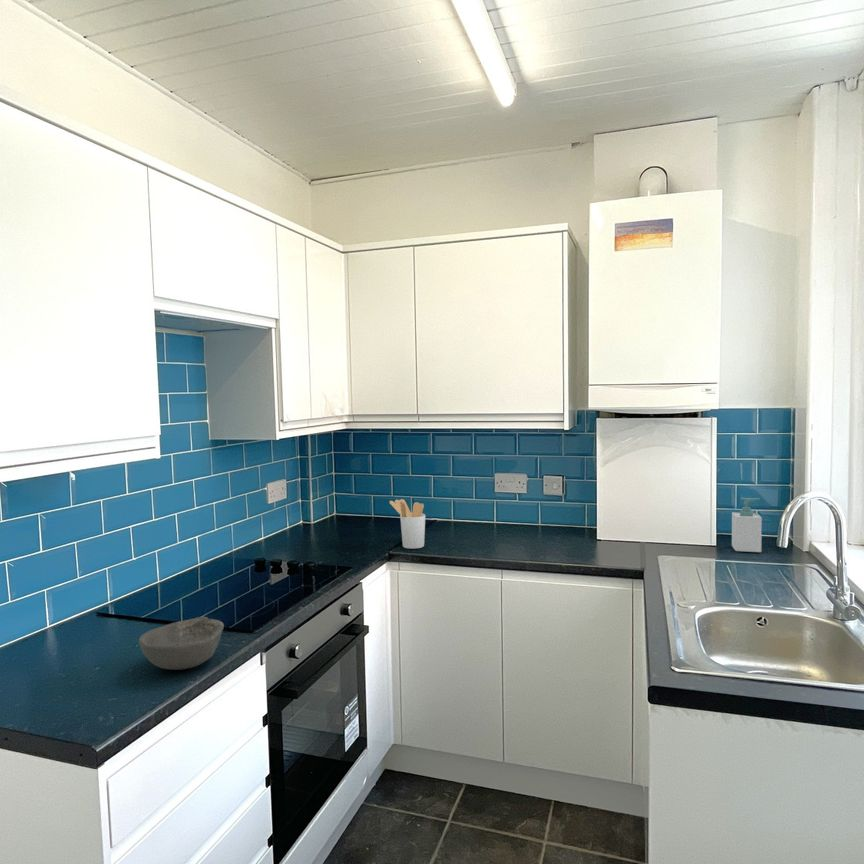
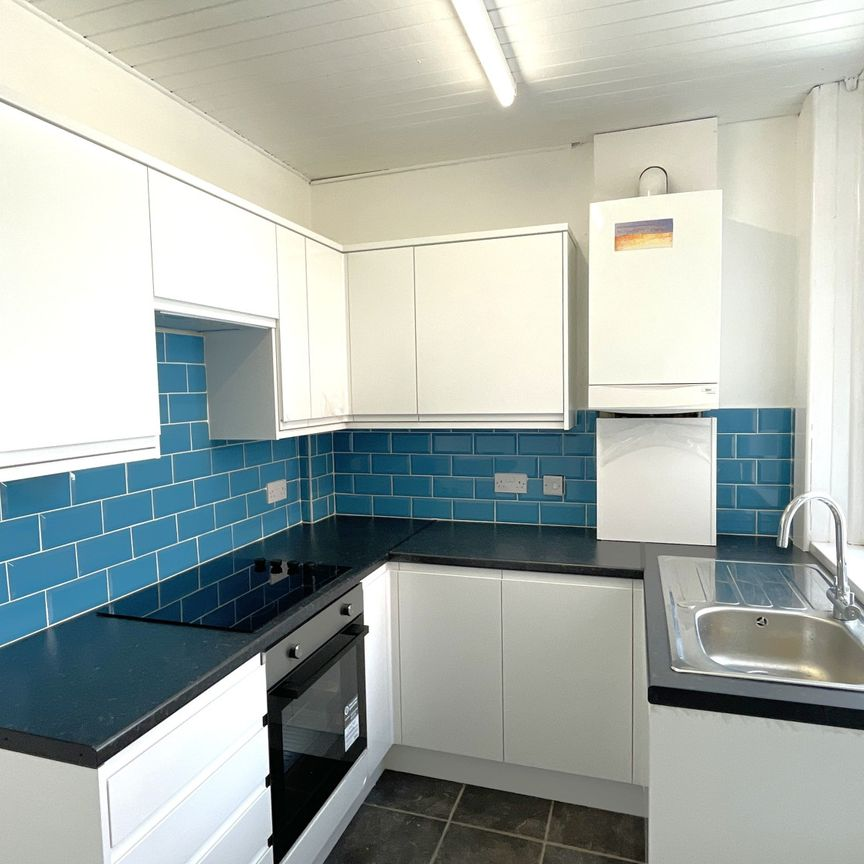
- bowl (182, 646)
- soap bottle (746, 523)
- utensil holder (408, 522)
